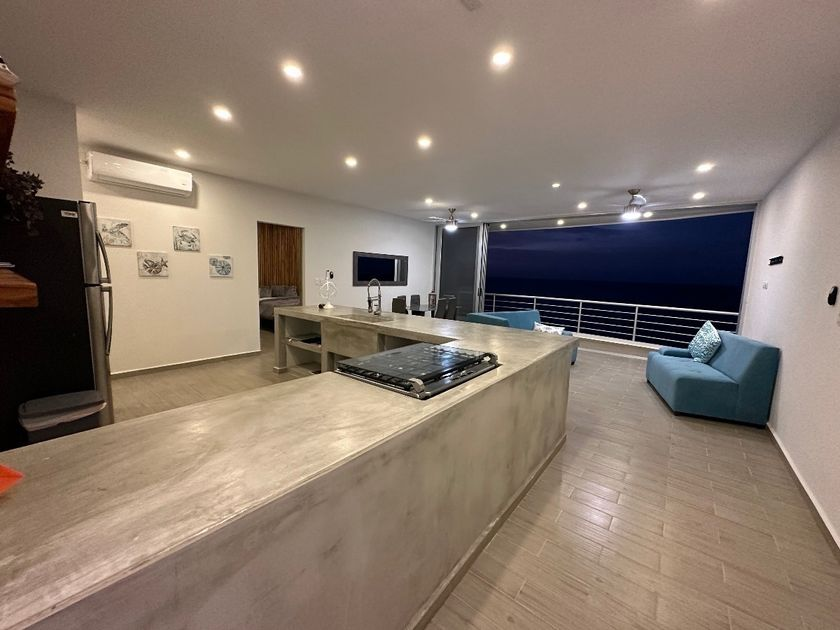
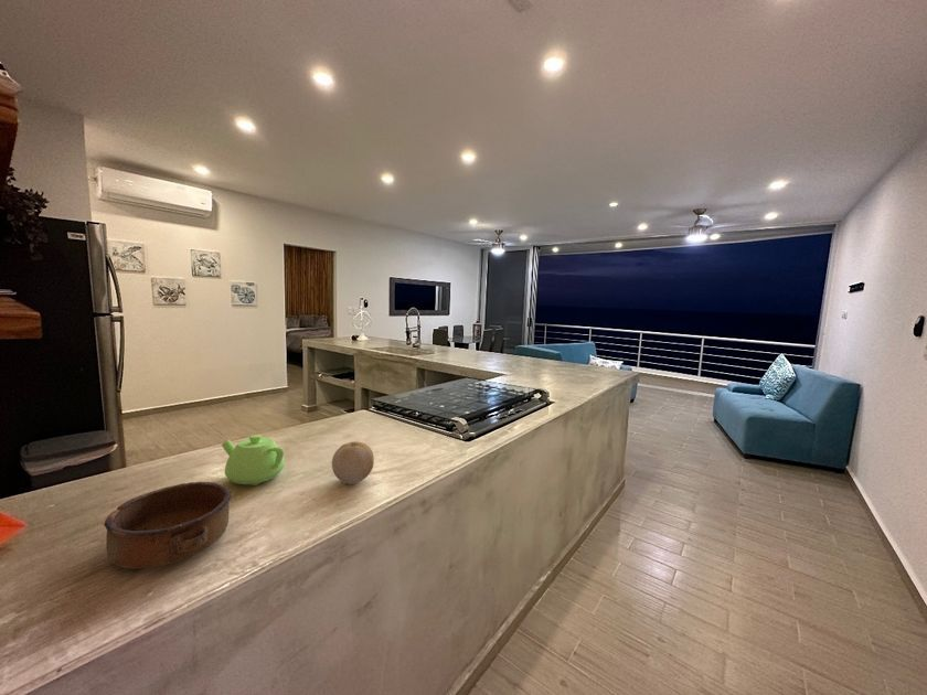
+ teapot (253, 456)
+ fruit (352, 462)
+ bowl (172, 523)
